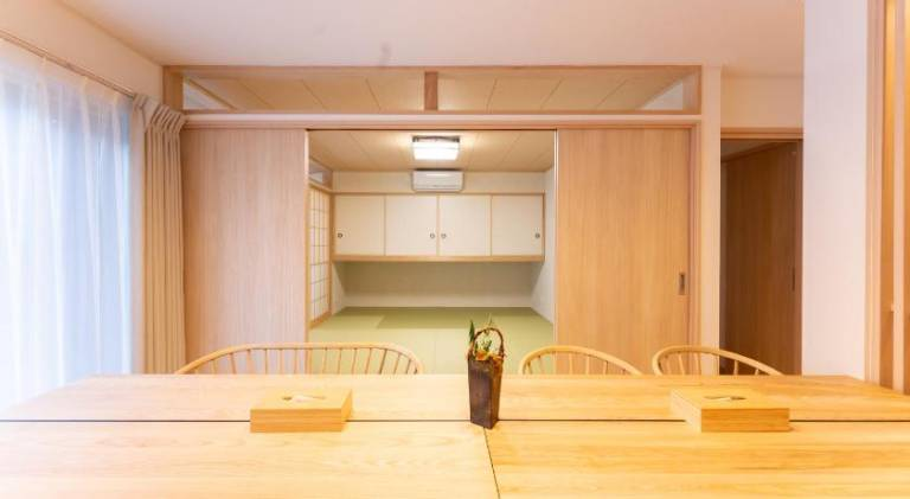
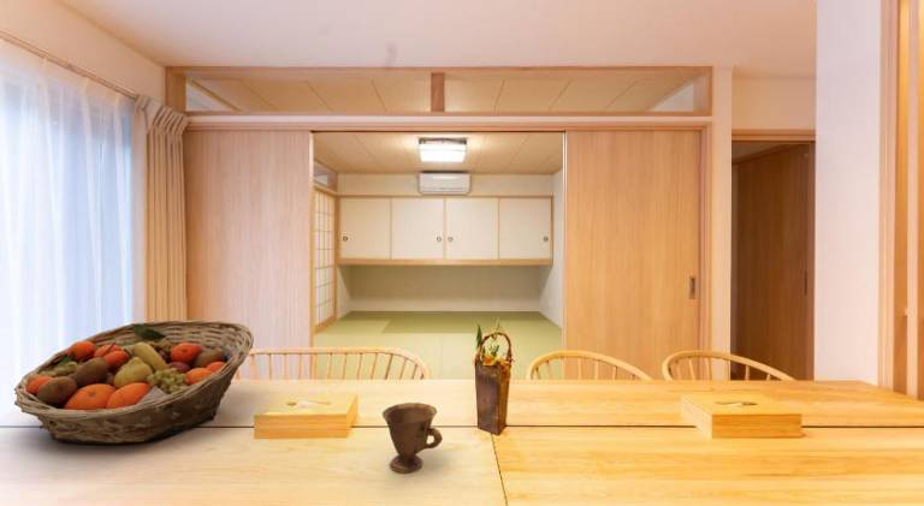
+ teacup (413, 437)
+ fruit basket (146, 374)
